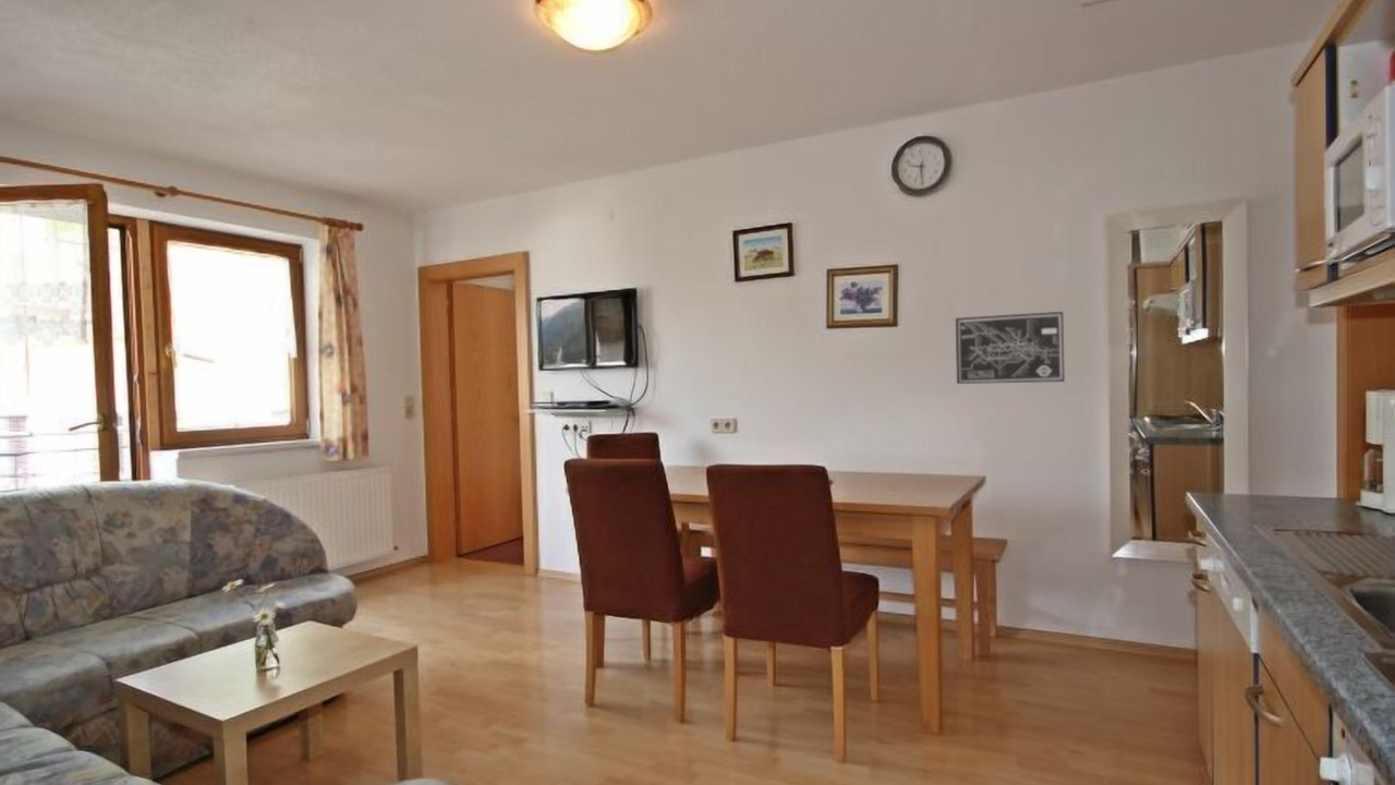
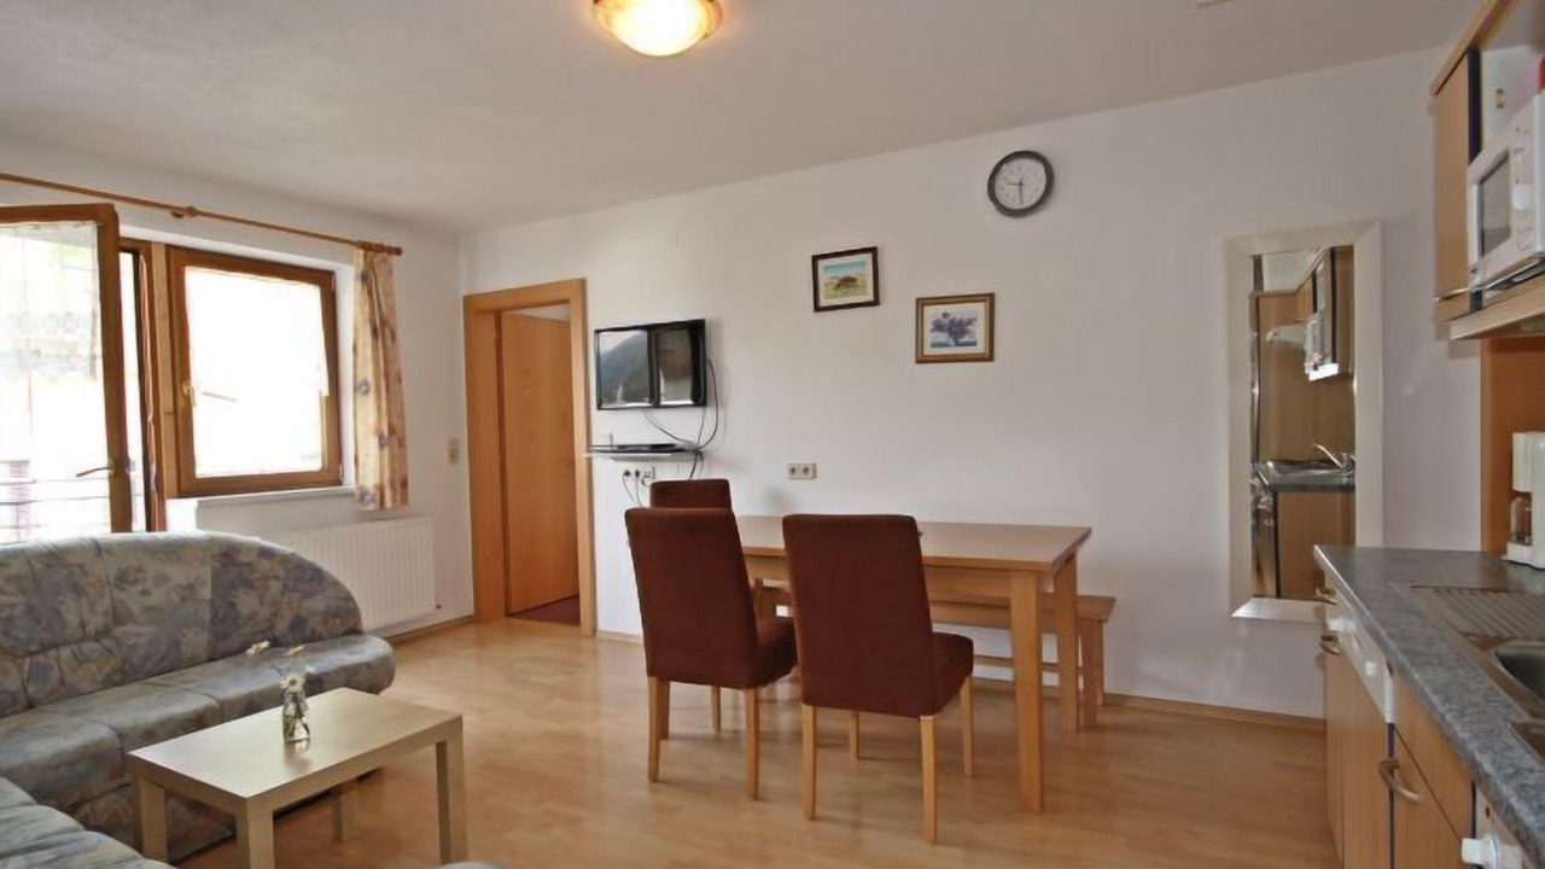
- wall art (1008, 349)
